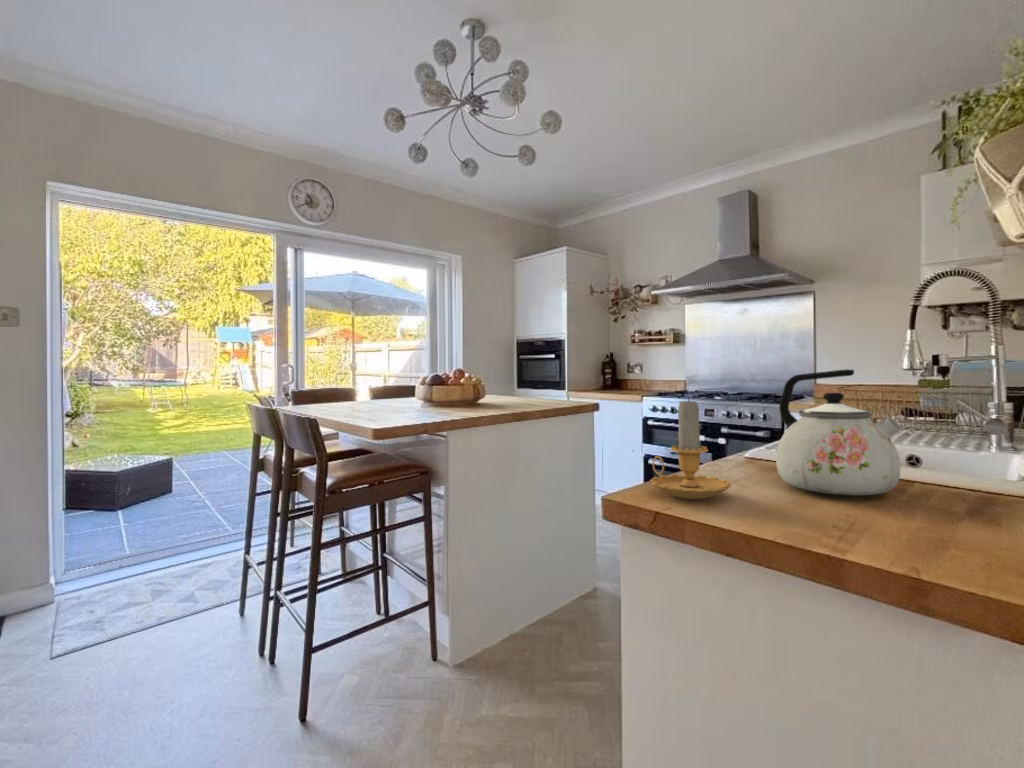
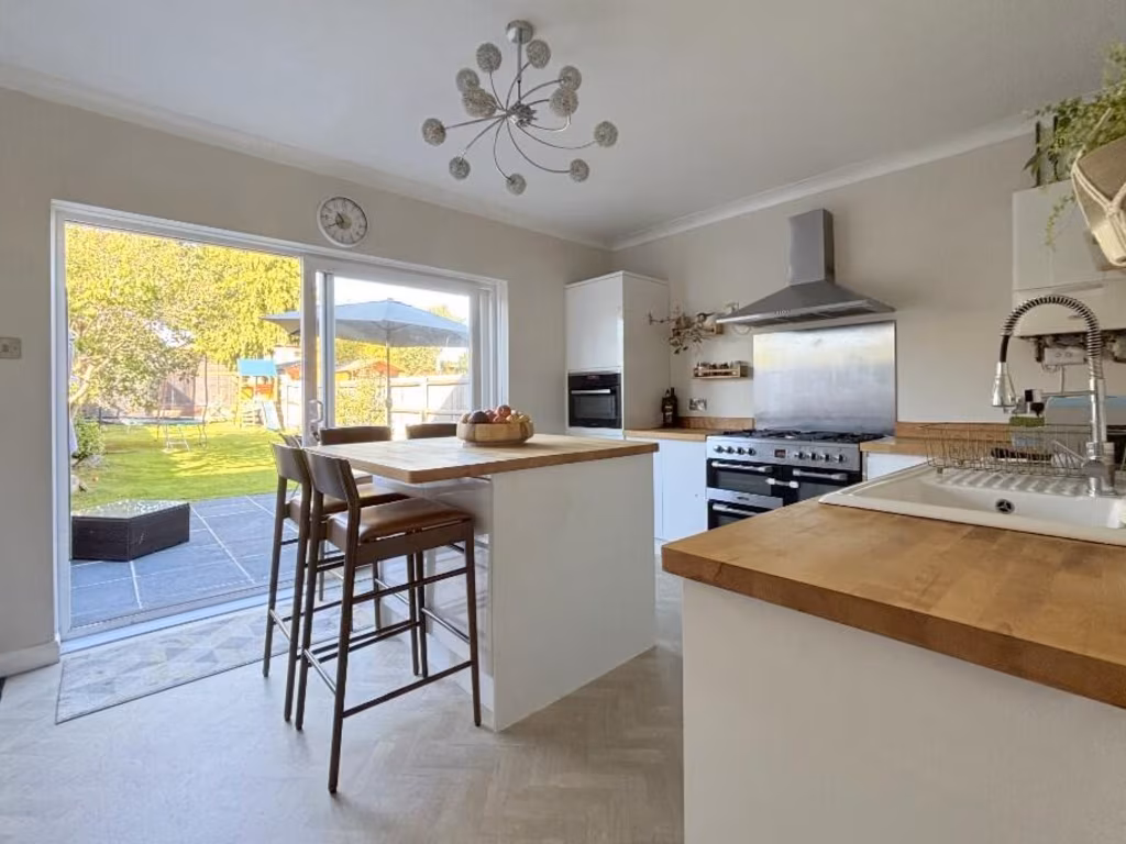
- kettle (835, 429)
- candle (682, 444)
